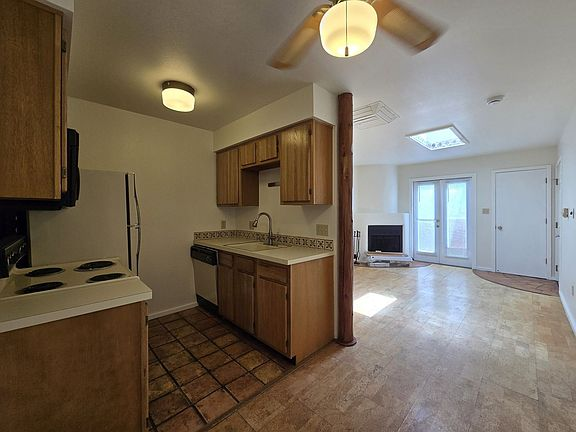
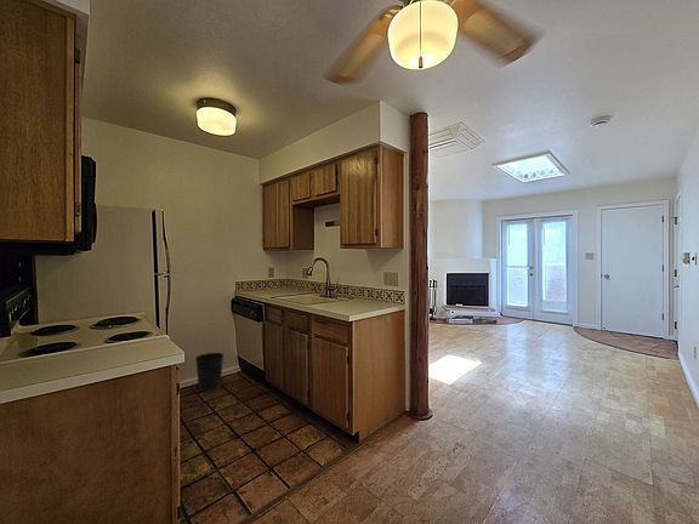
+ wastebasket (209, 371)
